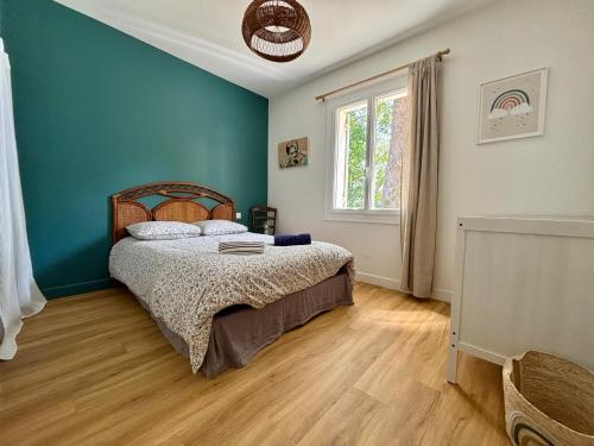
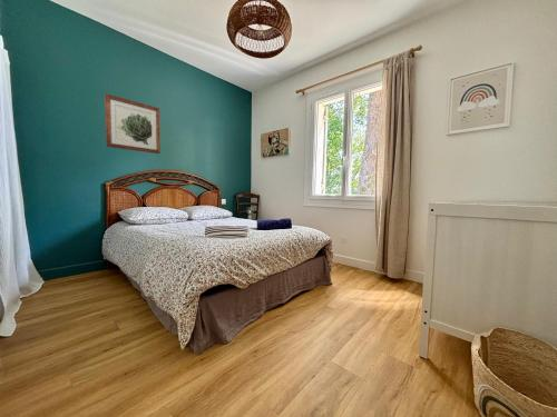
+ wall art (134, 126)
